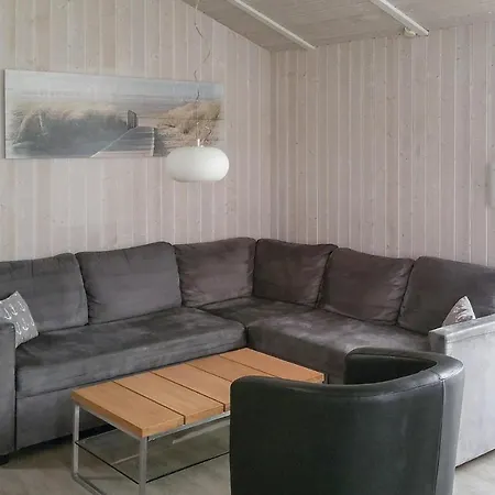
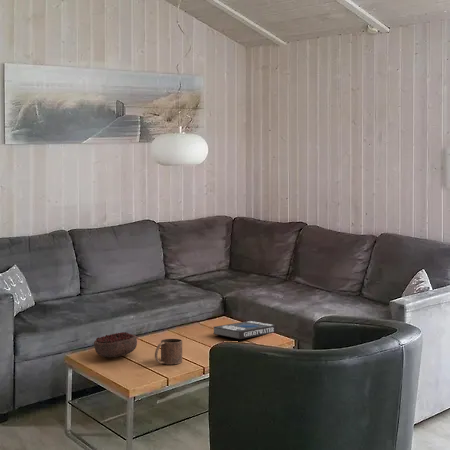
+ decorative bowl (115, 344)
+ book (245, 329)
+ mug (167, 352)
